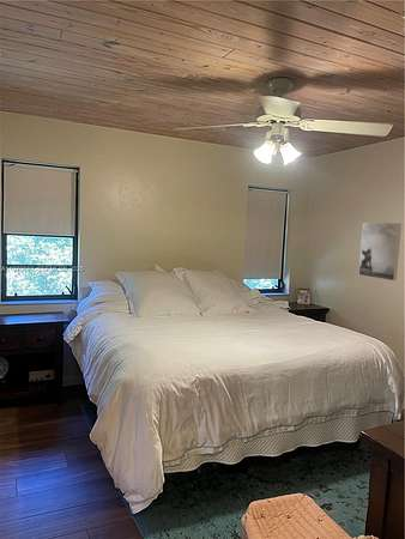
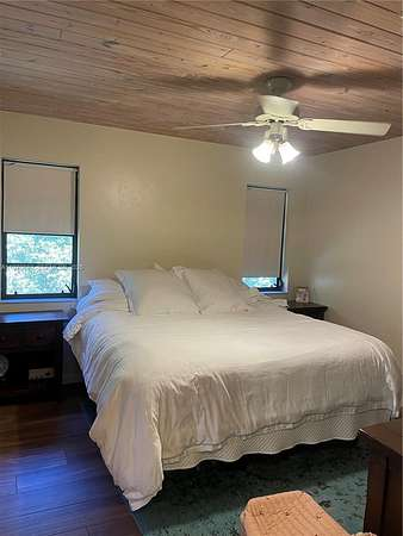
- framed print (379, 250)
